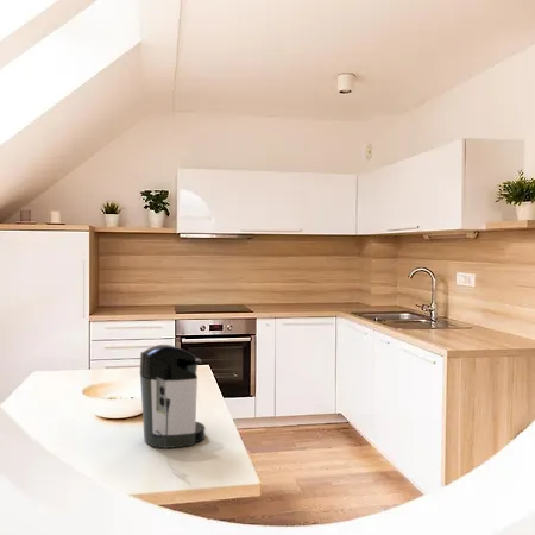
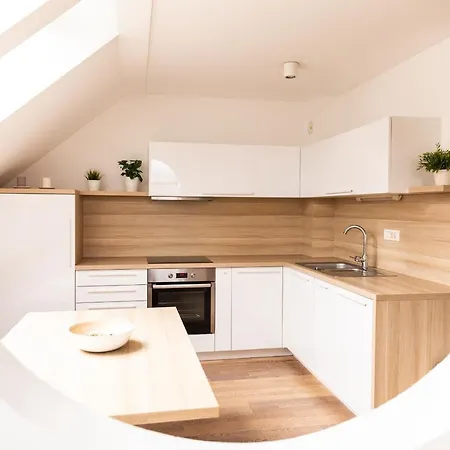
- coffee maker (177, 396)
